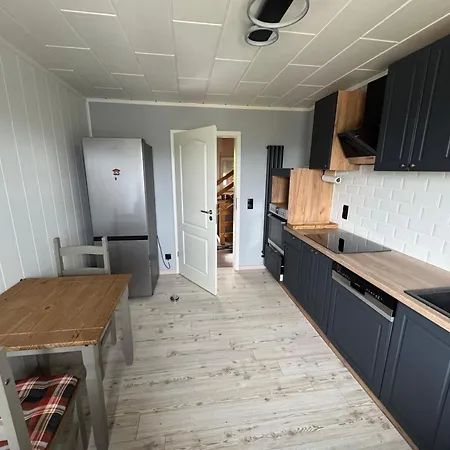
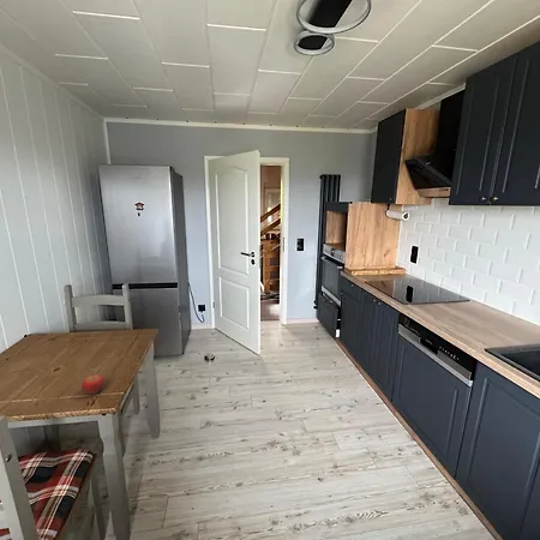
+ fruit (92, 383)
